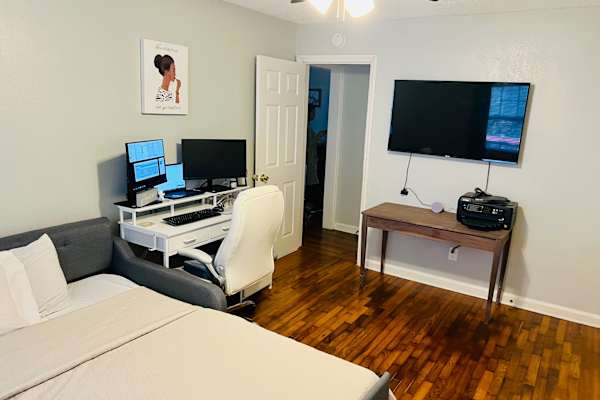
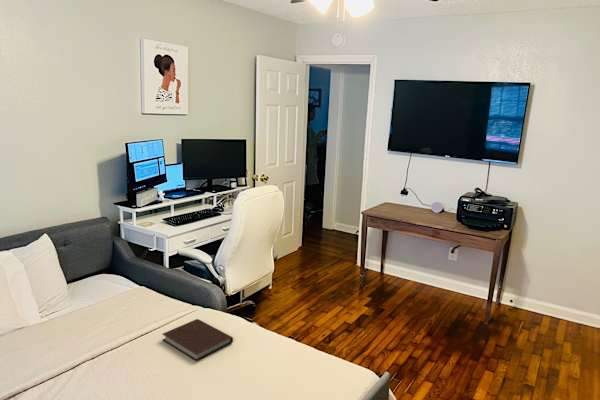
+ notebook (197, 338)
